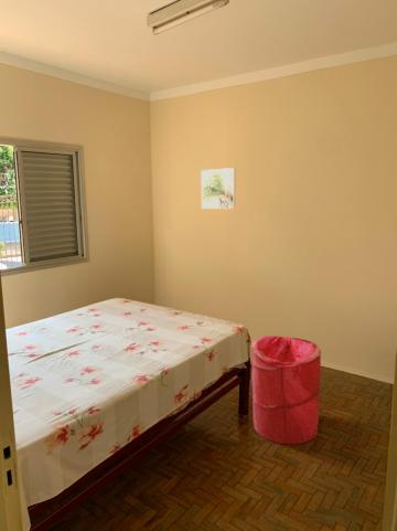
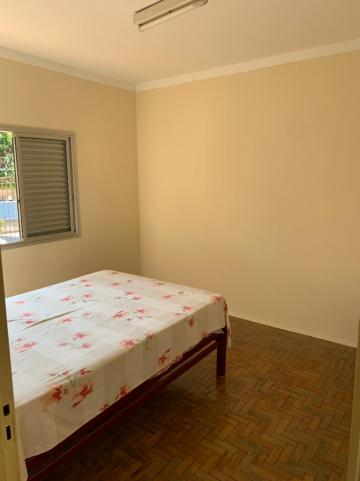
- laundry hamper (285, 386)
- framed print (217, 189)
